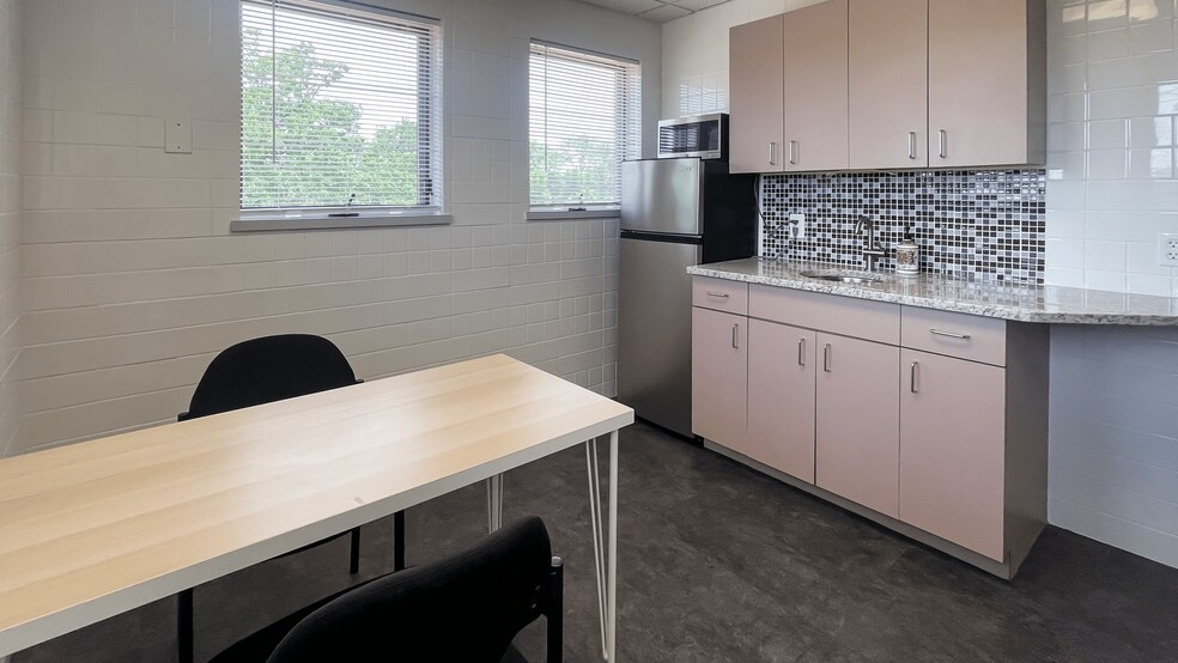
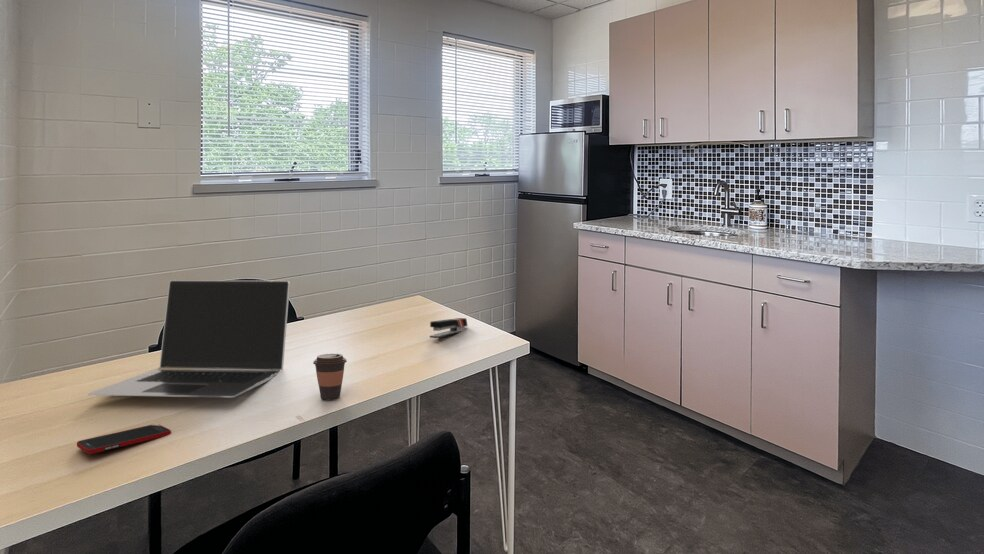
+ stapler (449, 326)
+ cell phone (125, 438)
+ laptop (198, 332)
+ coffee cup (330, 376)
